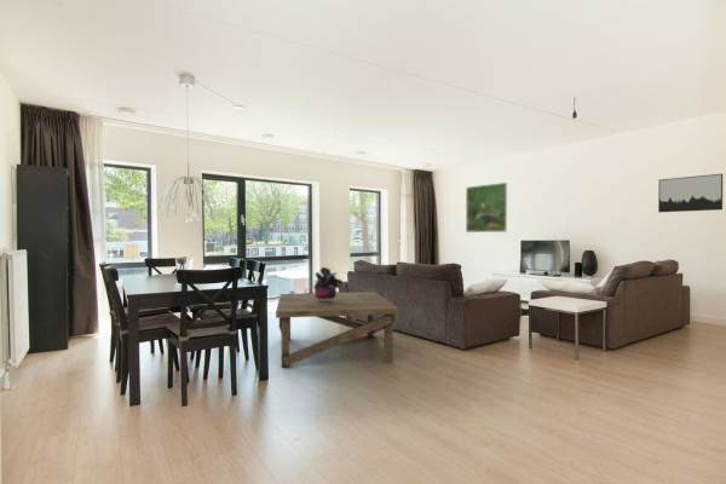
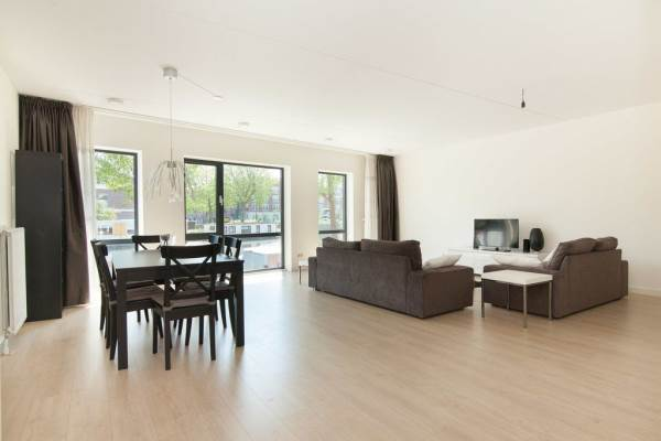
- coffee table (334, 322)
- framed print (485, 208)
- potted plant (325, 283)
- wall art (688, 194)
